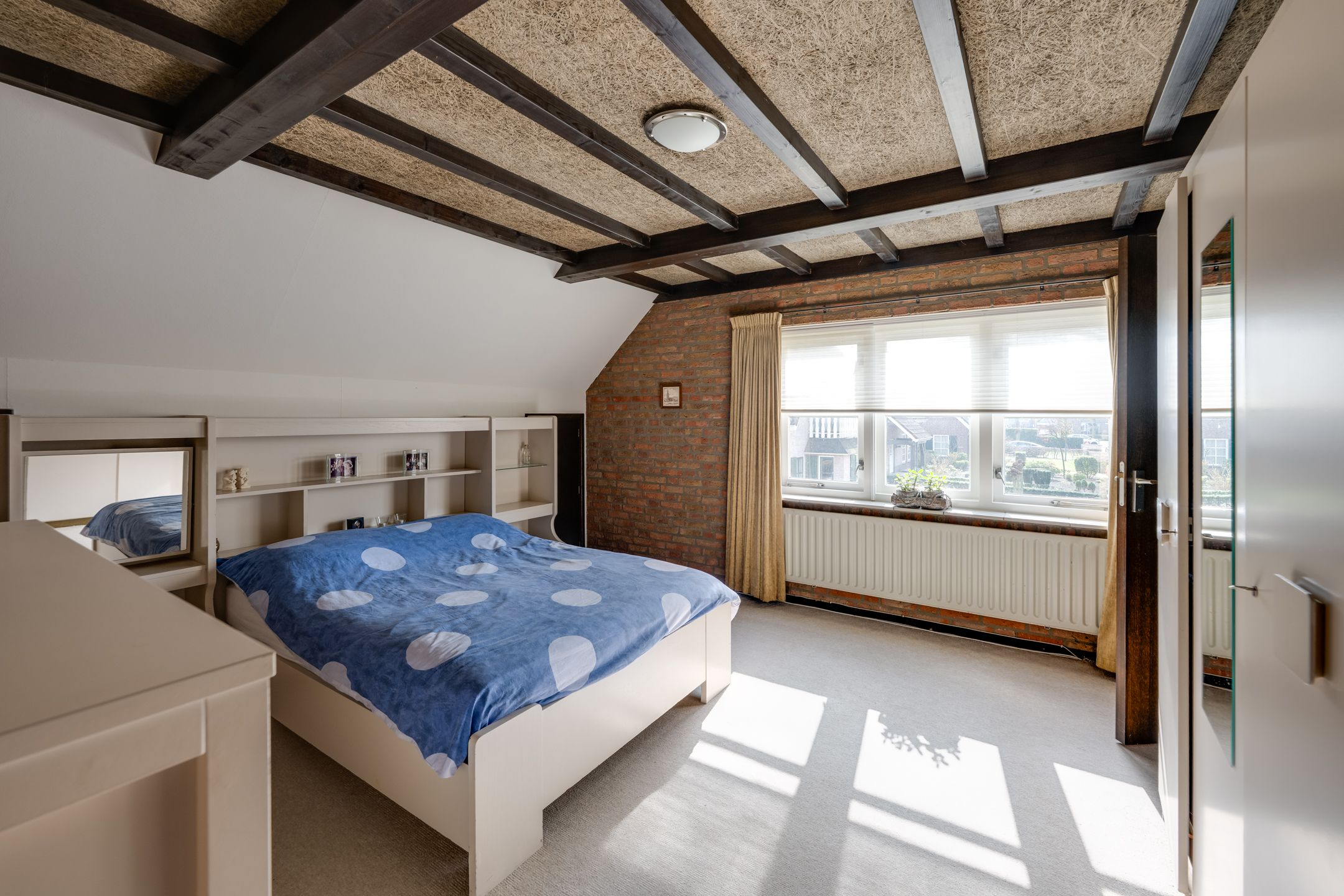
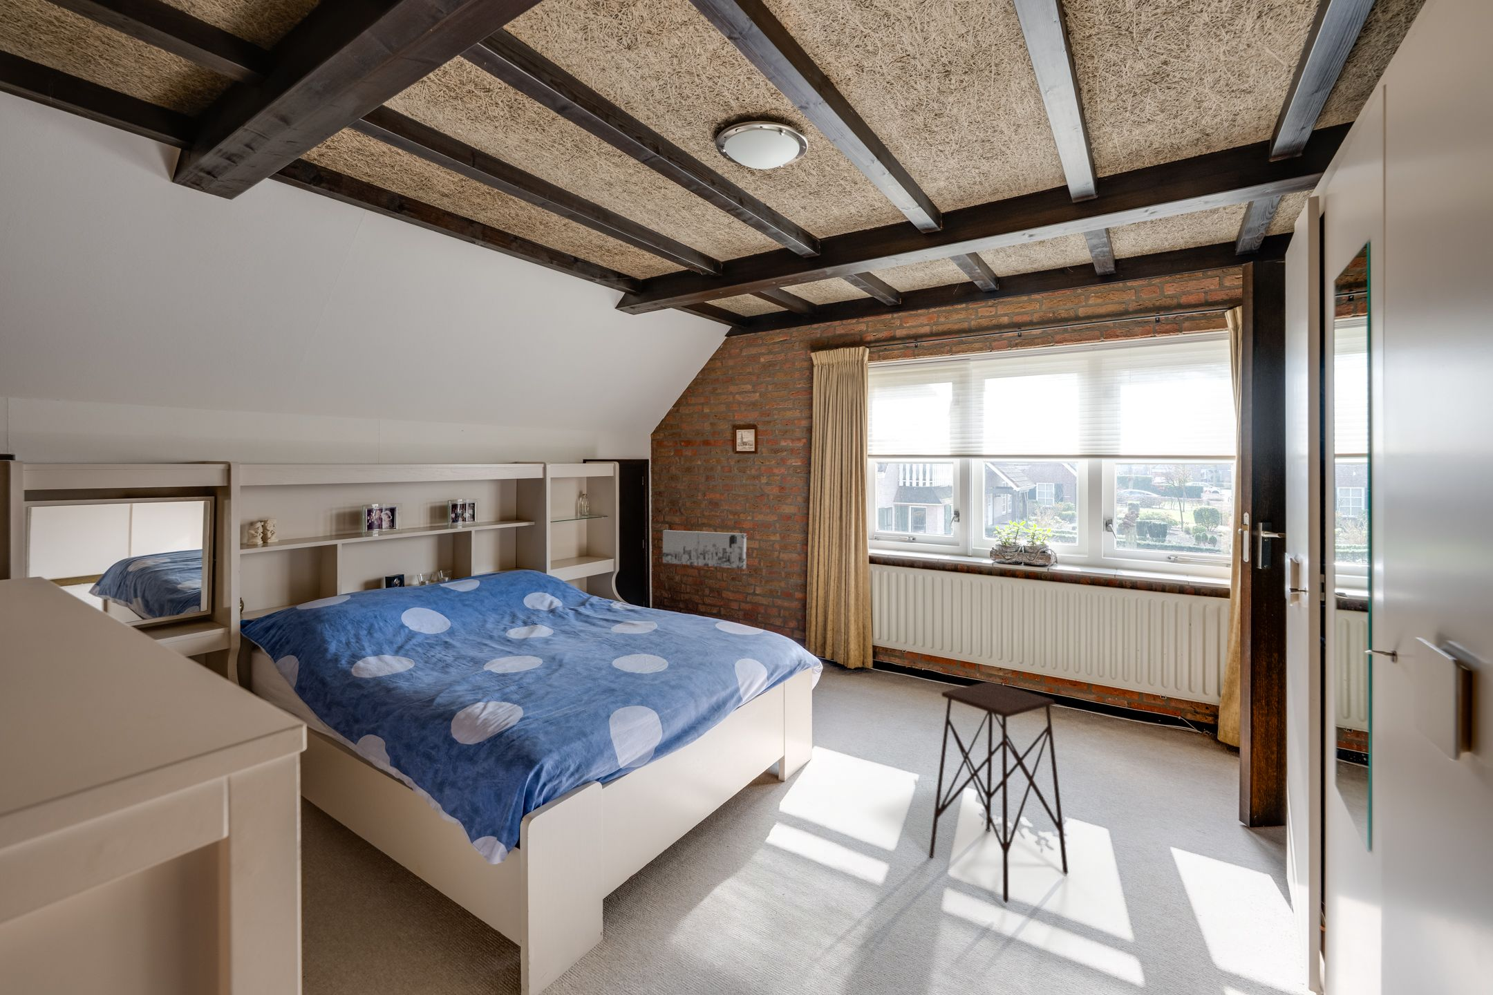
+ wall art (702, 549)
+ side table (1000, 782)
